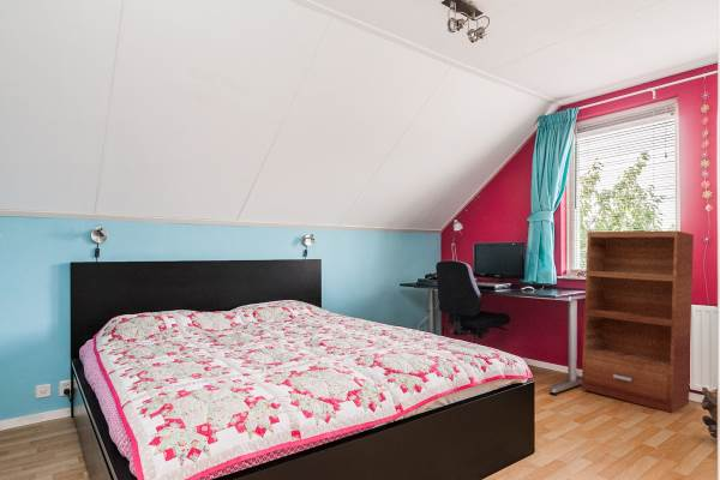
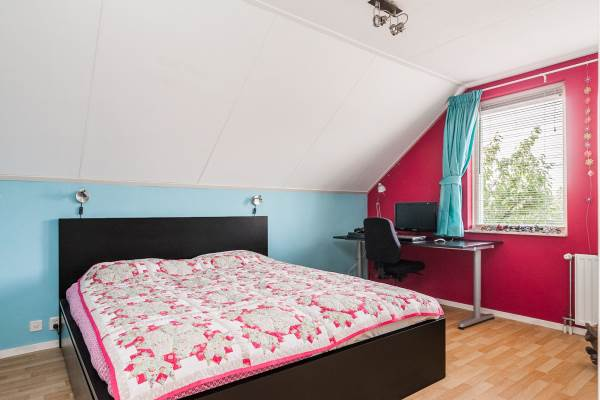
- bookshelf (634, 314)
